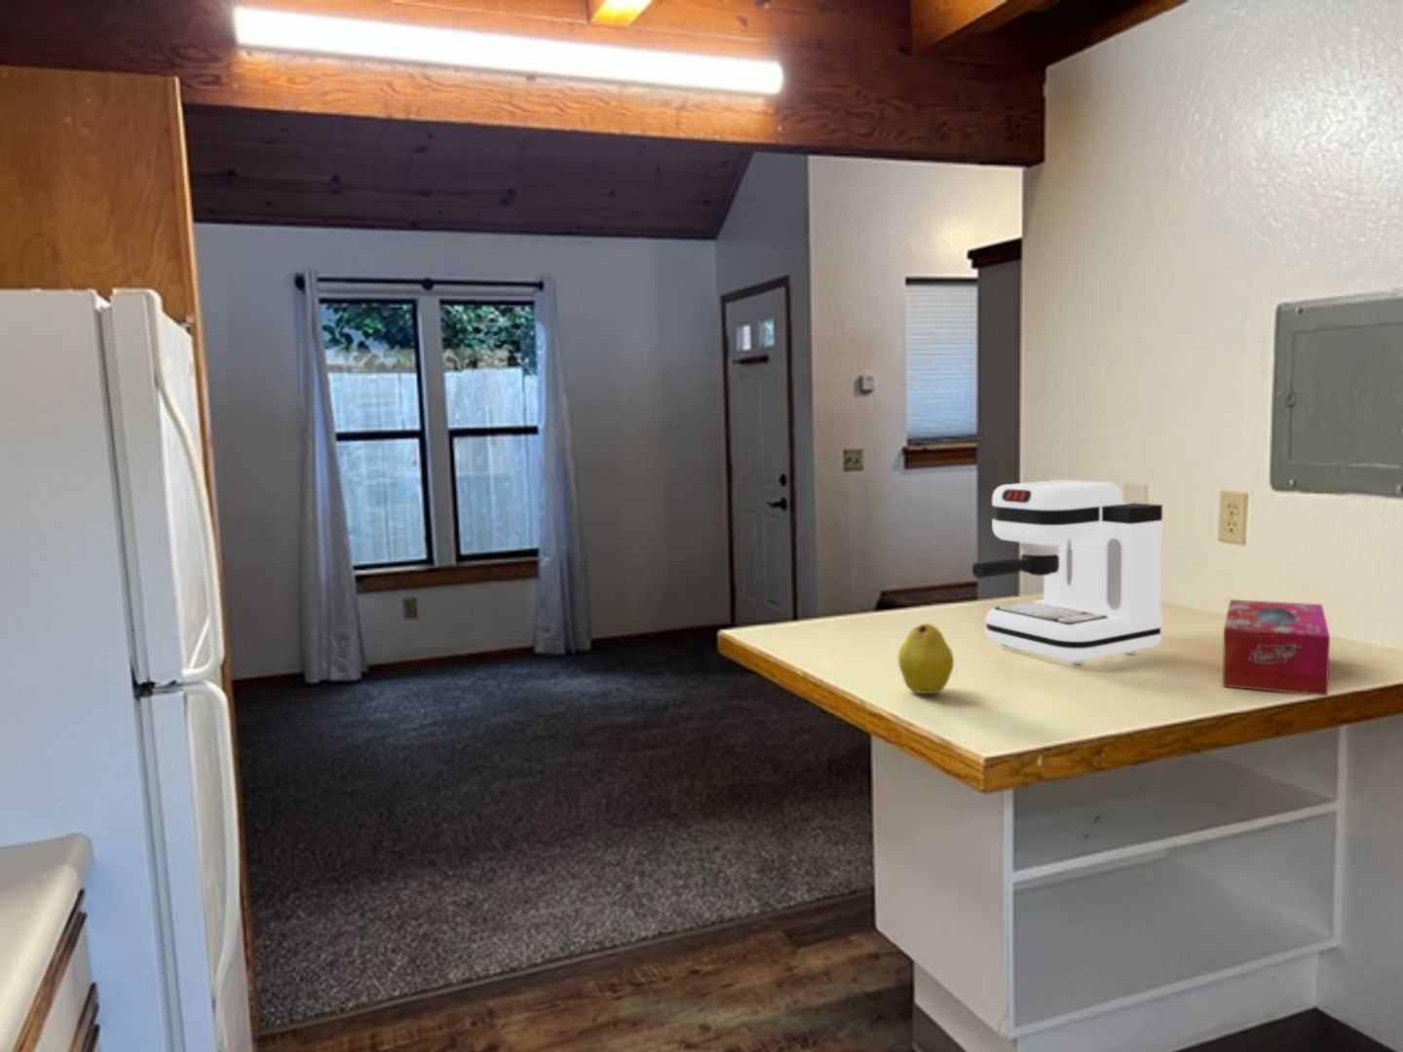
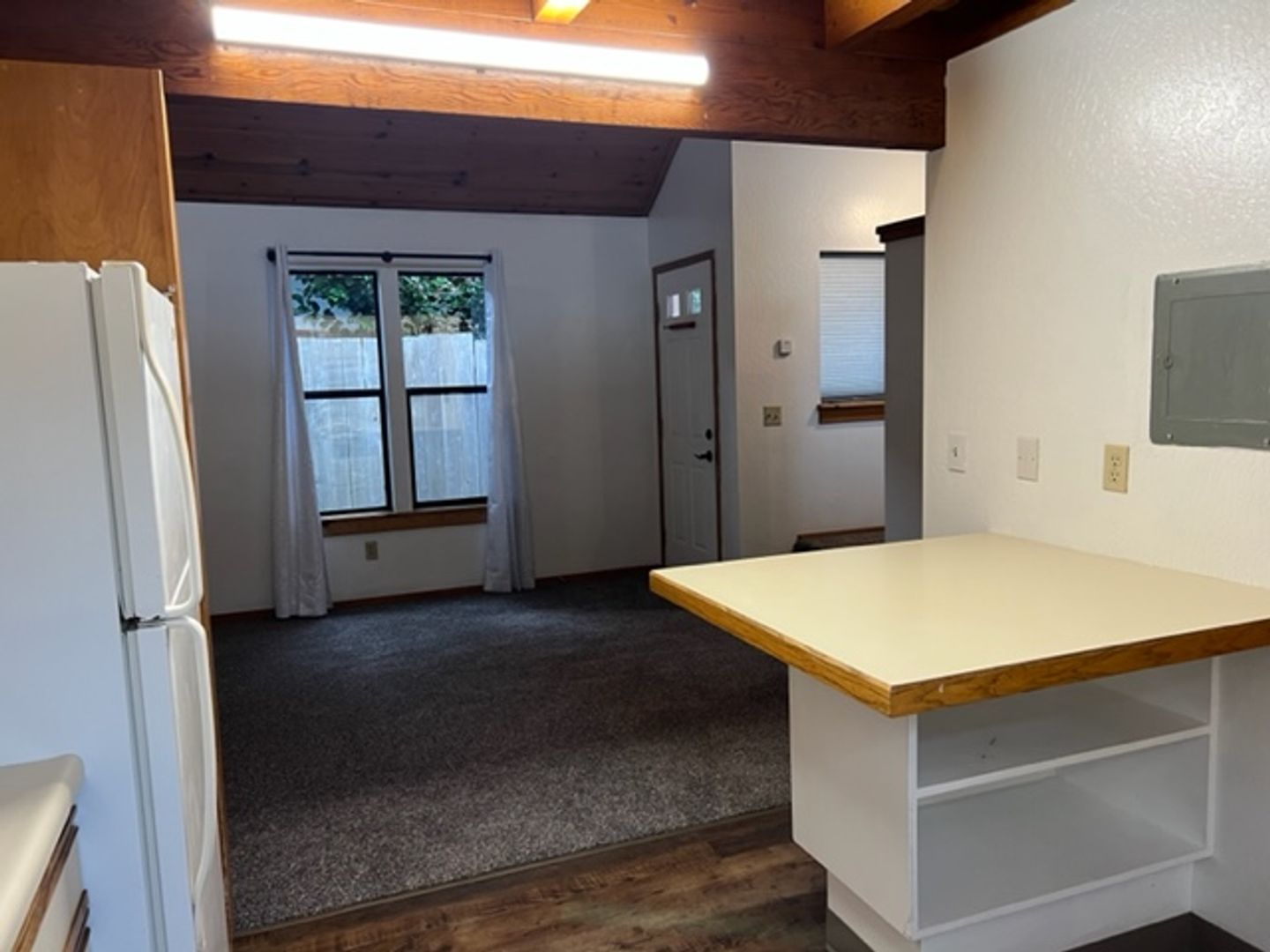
- tissue box (1275, 643)
- fruit (926, 658)
- coffee maker (1065, 567)
